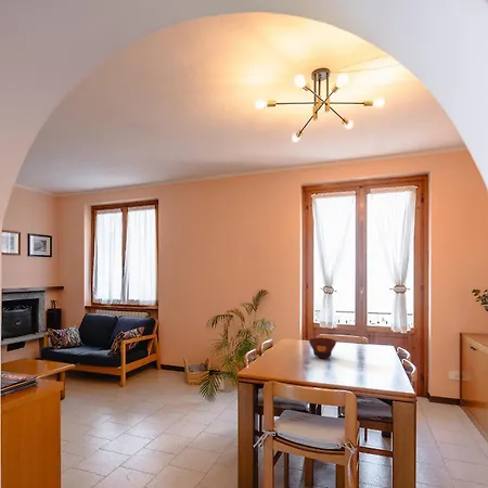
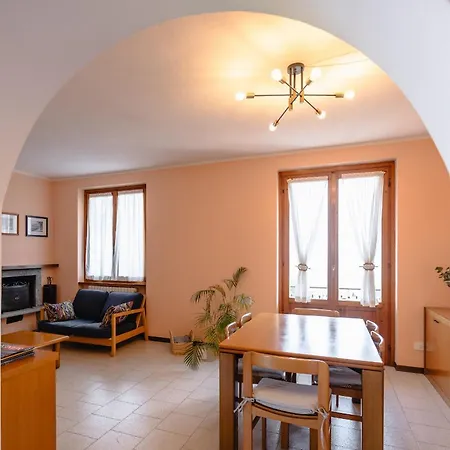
- bowl (322, 348)
